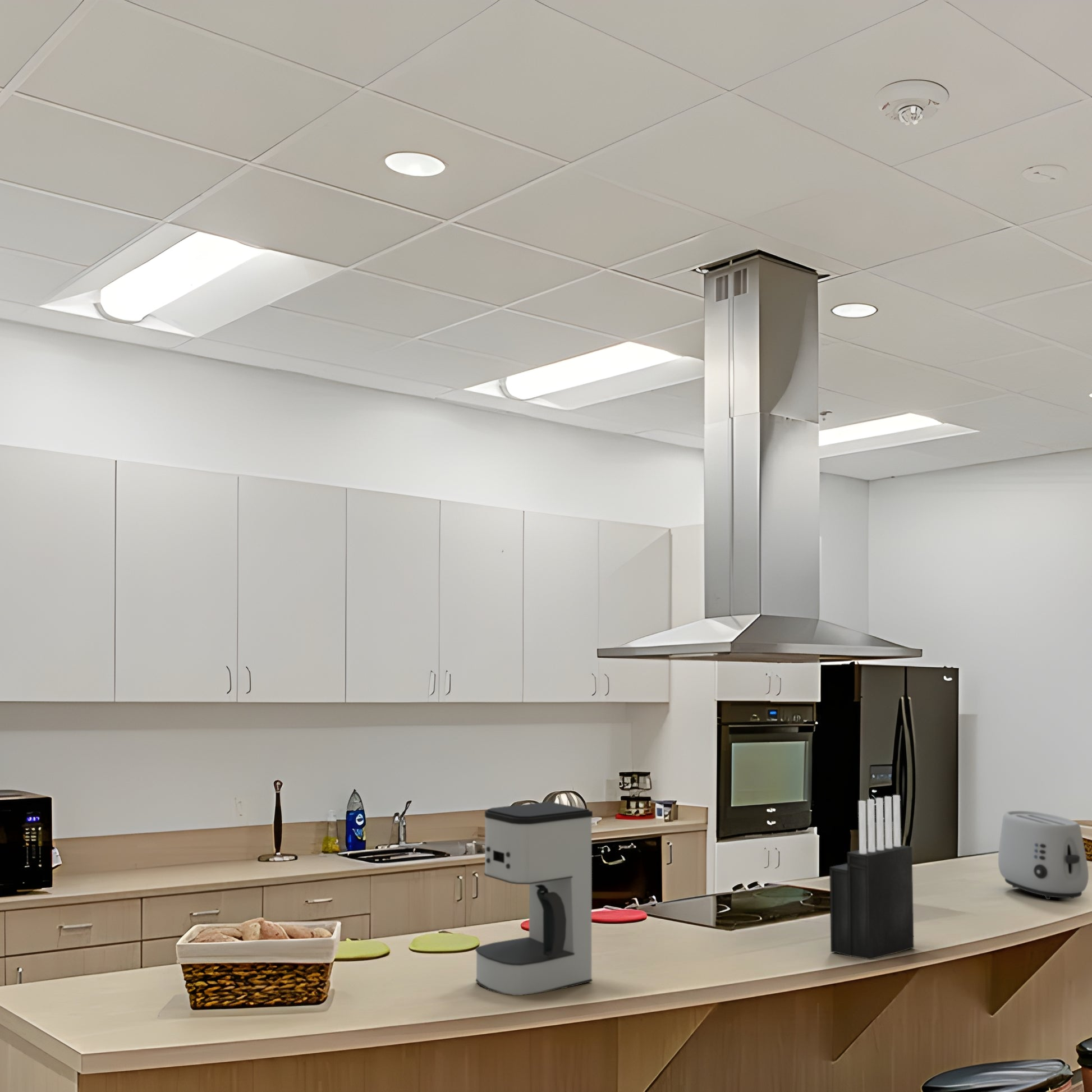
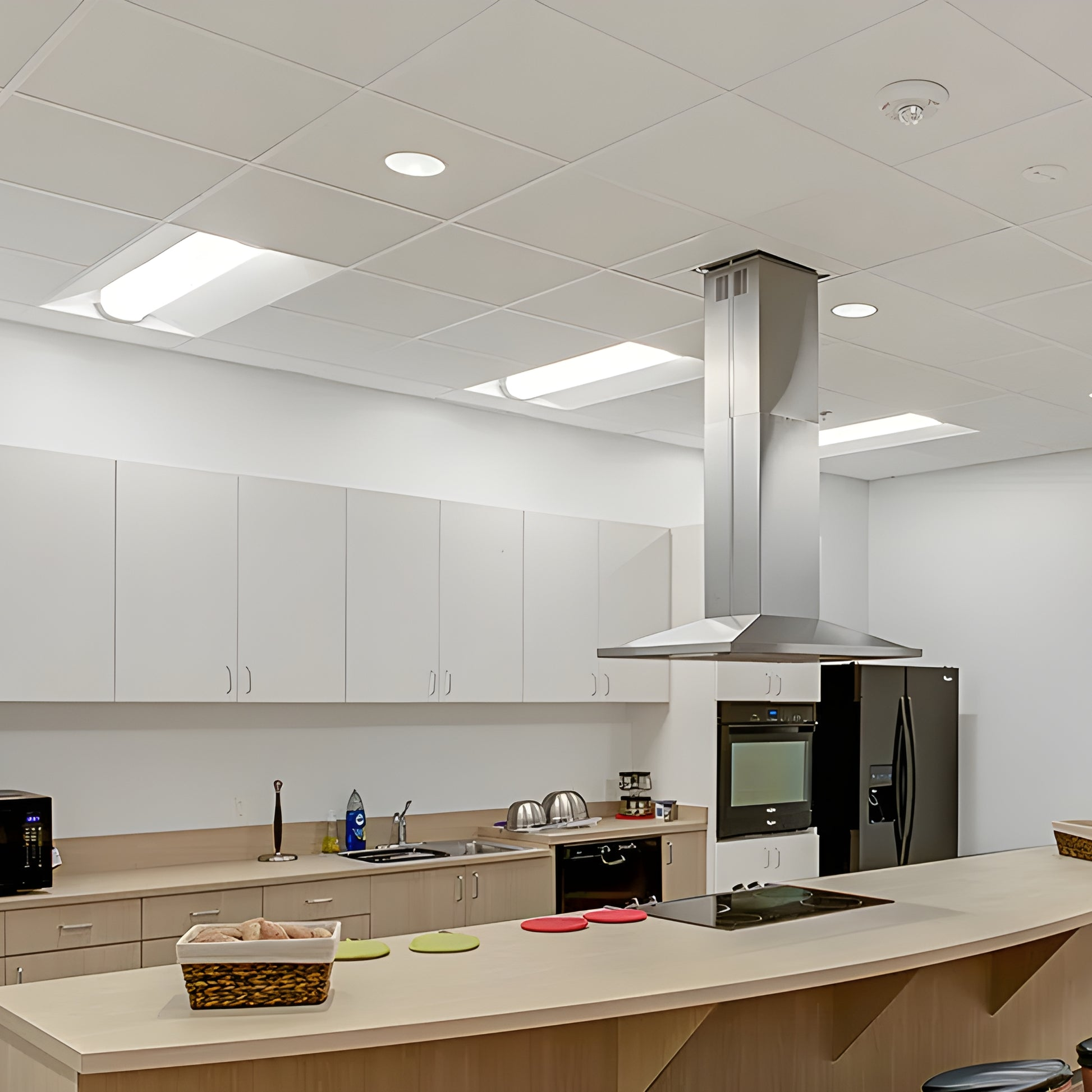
- knife block (867, 872)
- toaster (1041, 855)
- coffee maker (534, 896)
